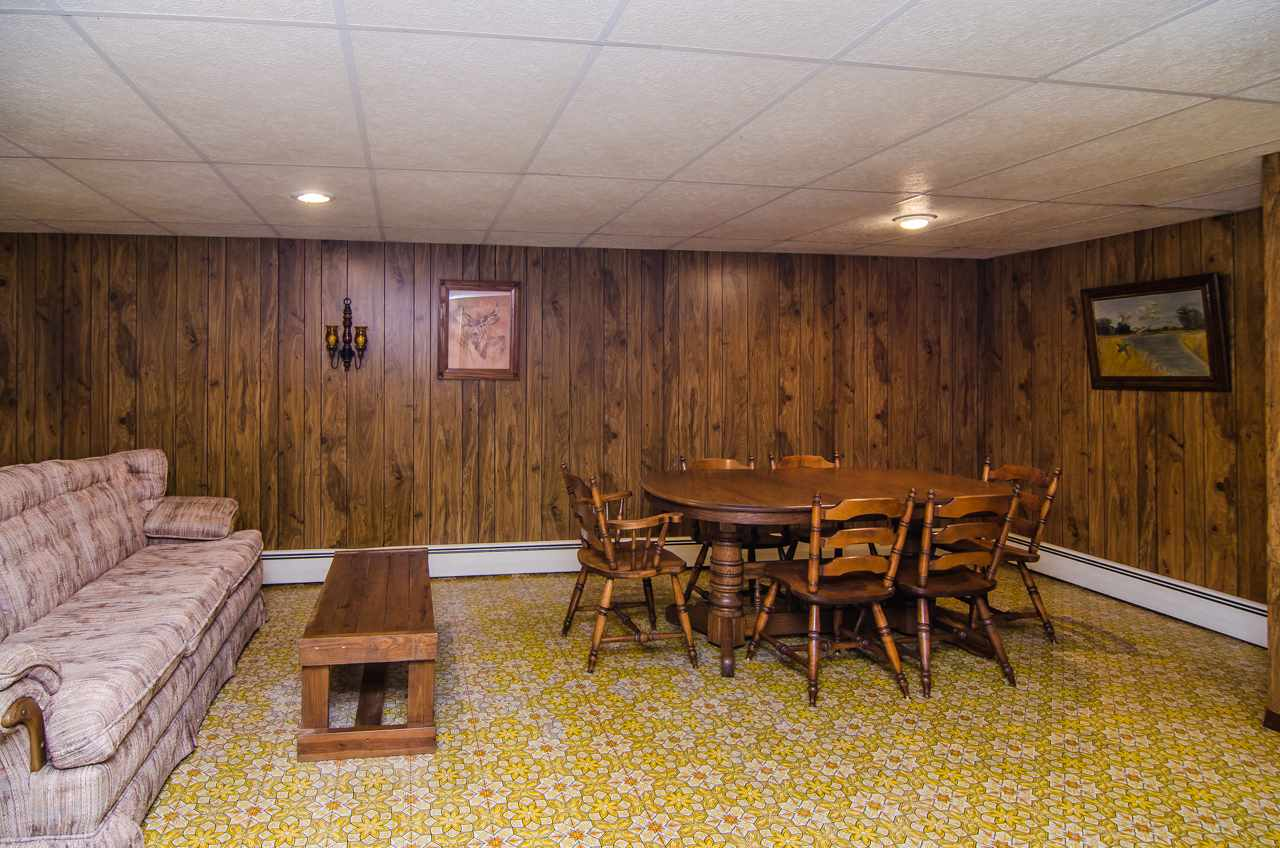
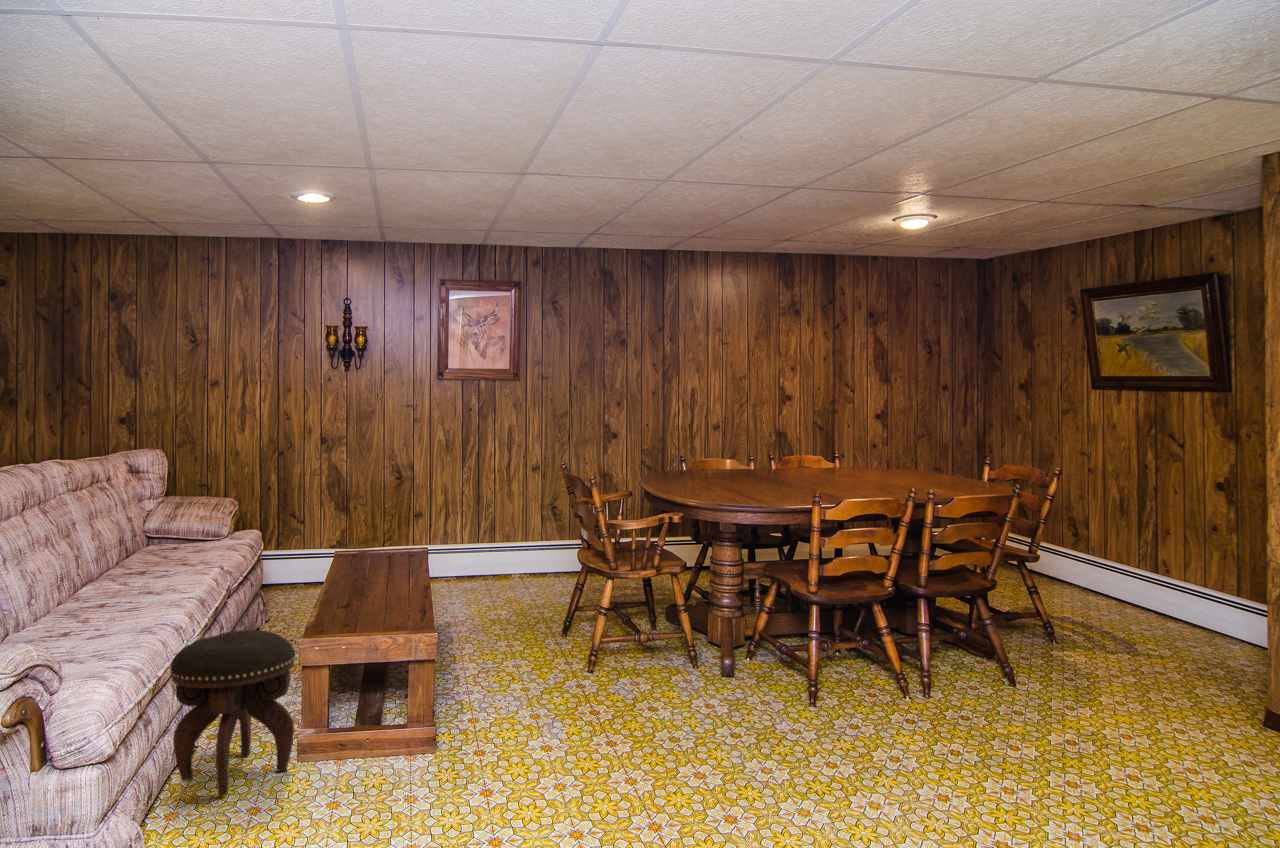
+ footstool (234, 706)
